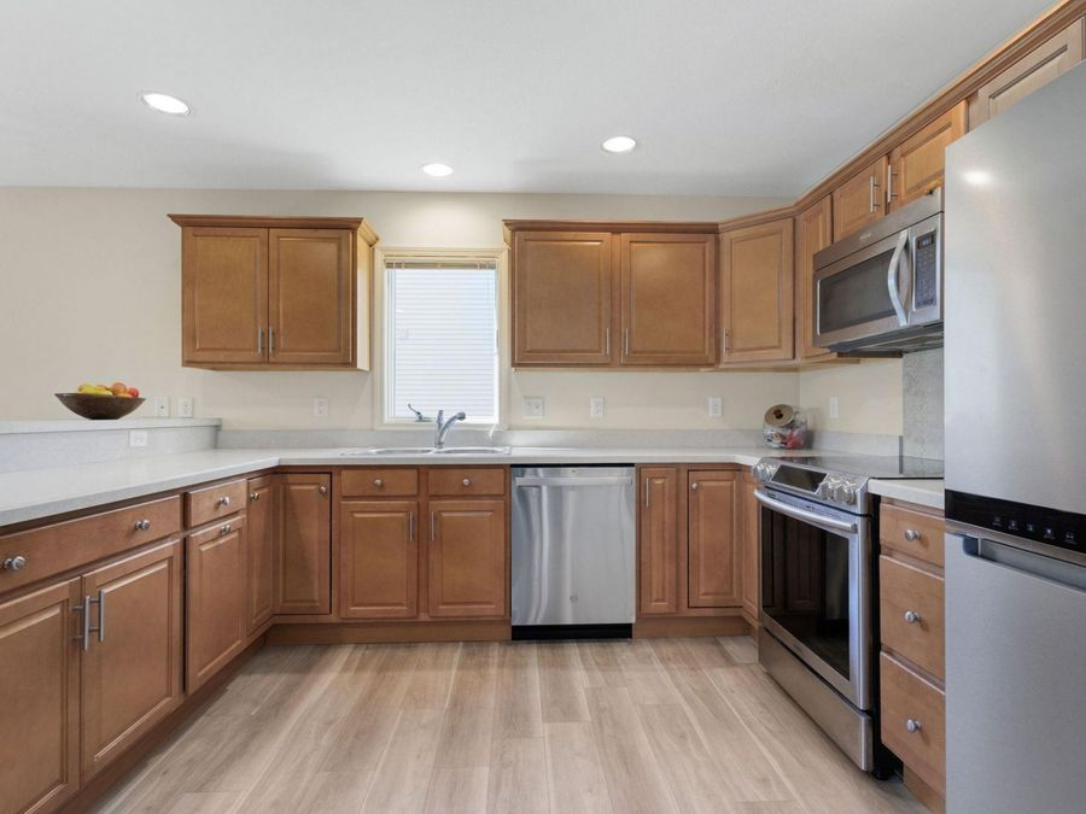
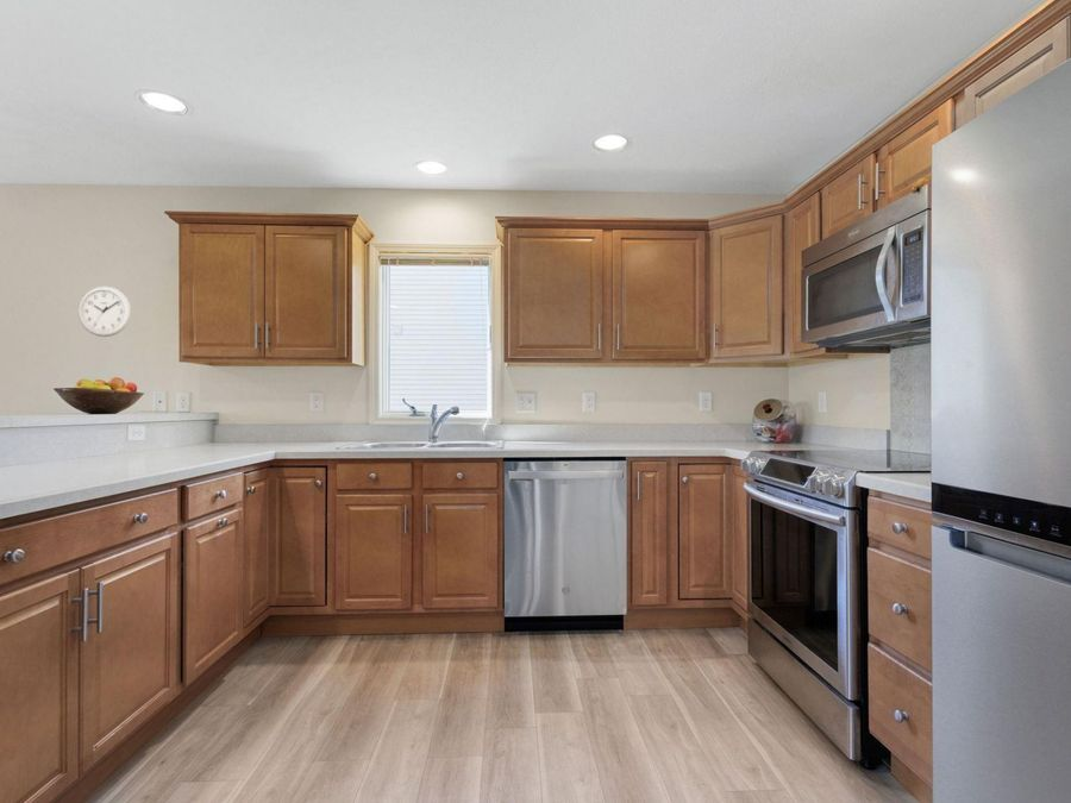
+ wall clock (104, 310)
